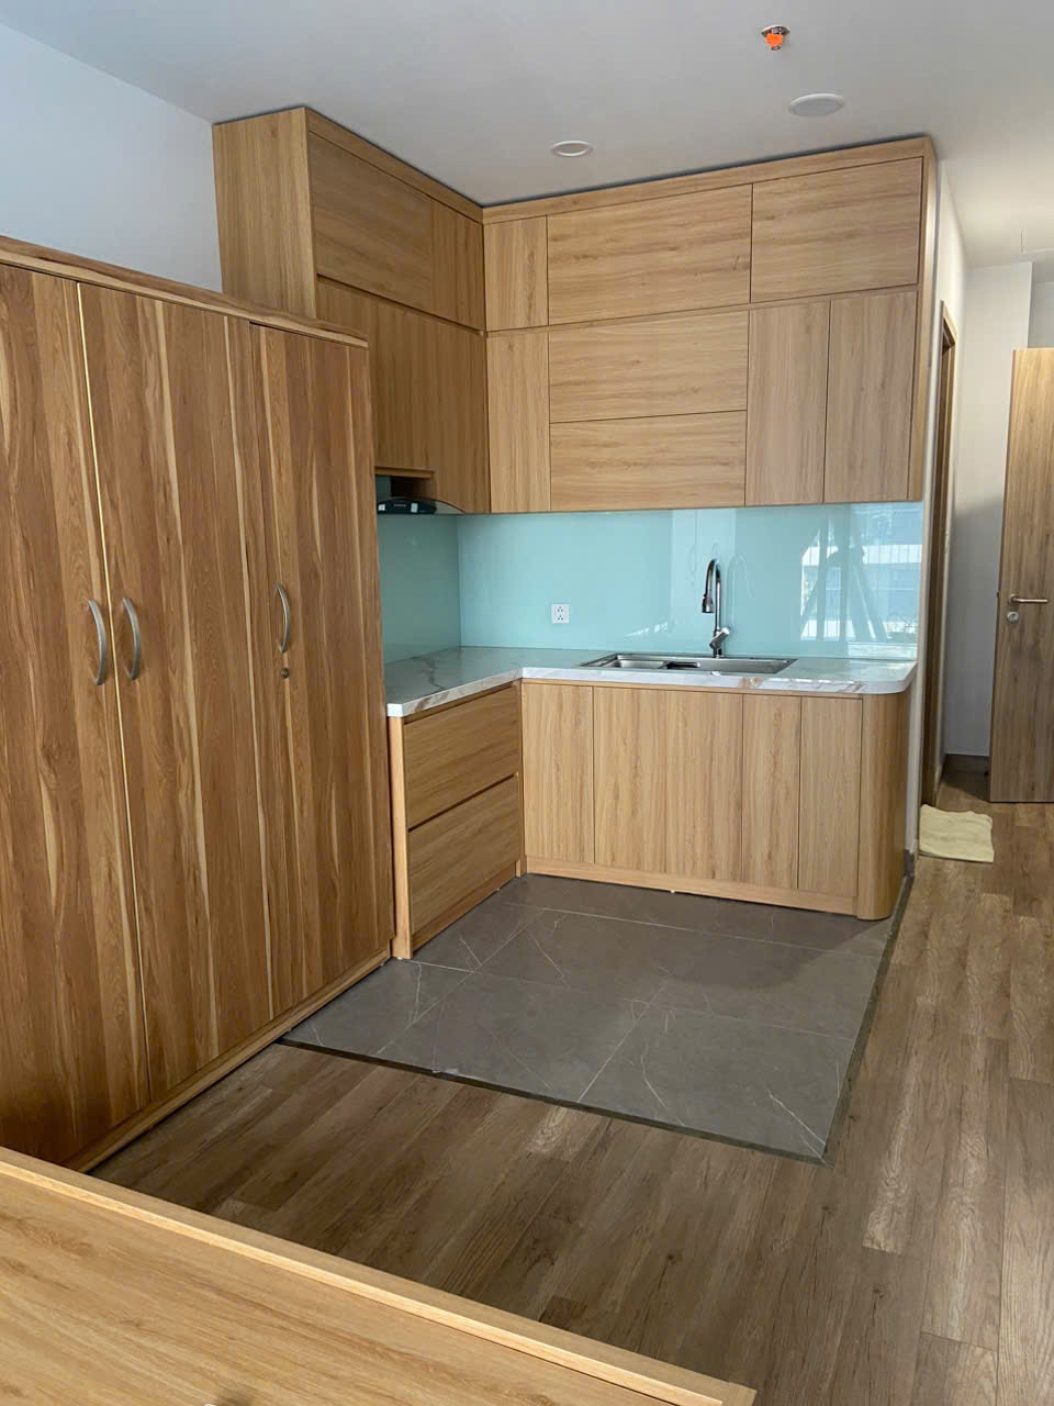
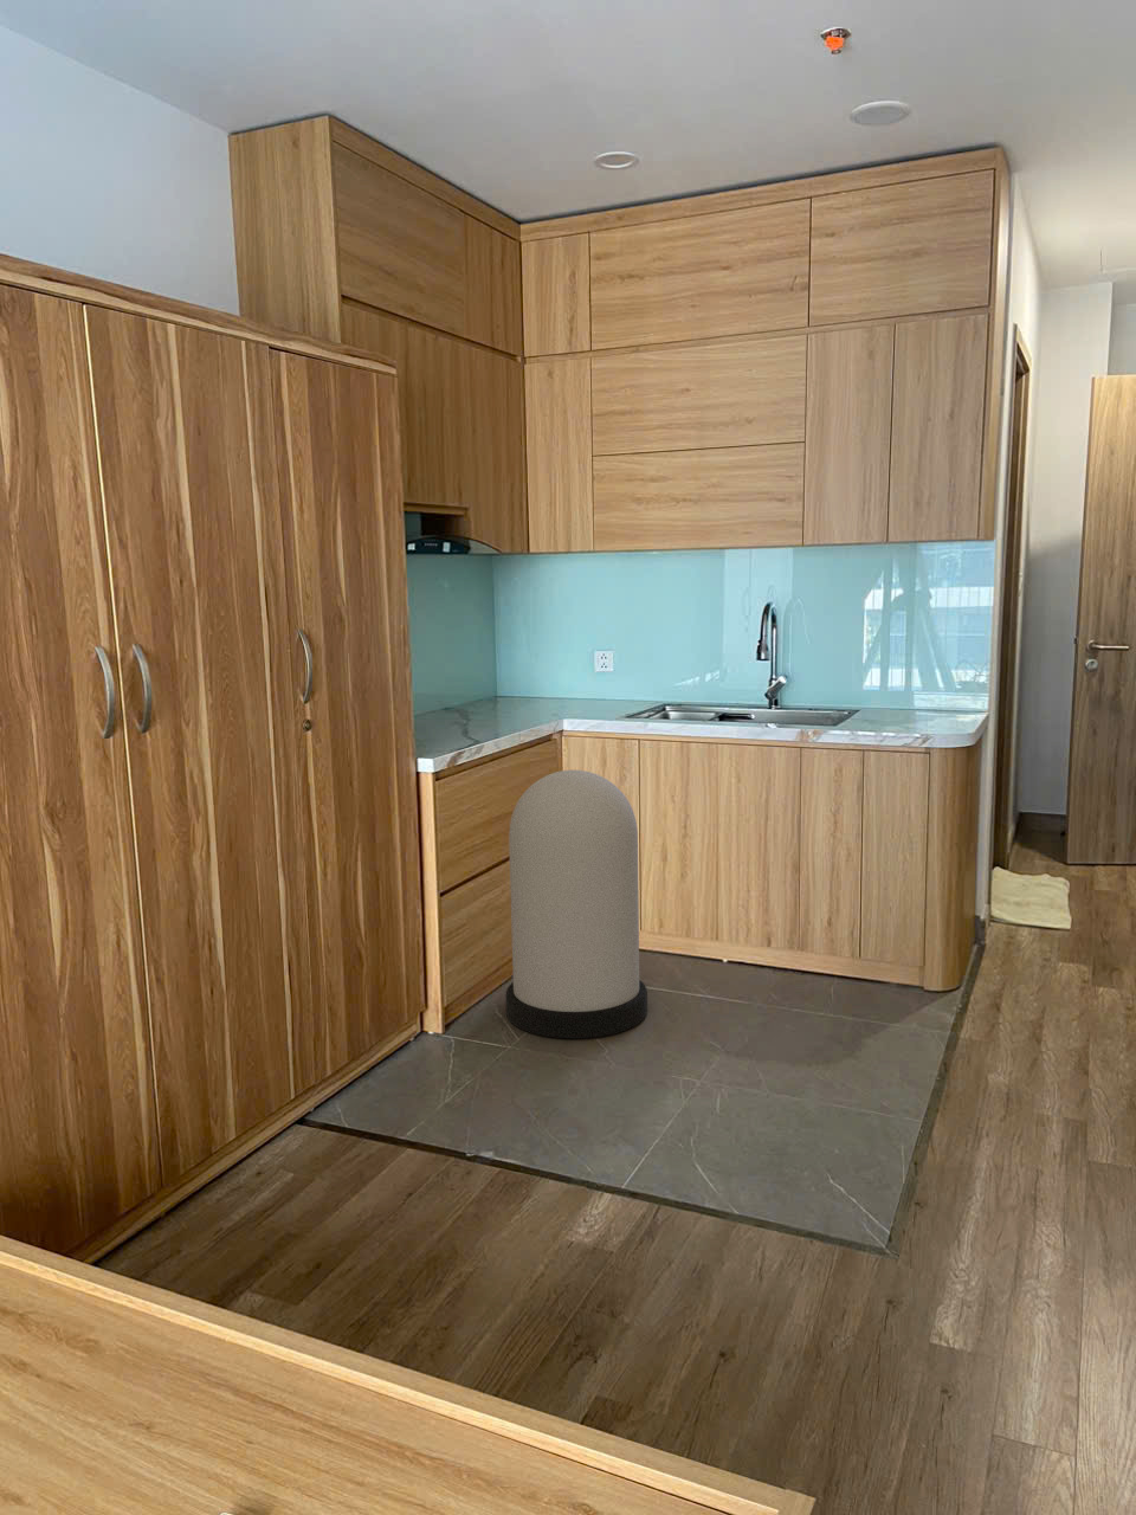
+ trash can (574, 892)
